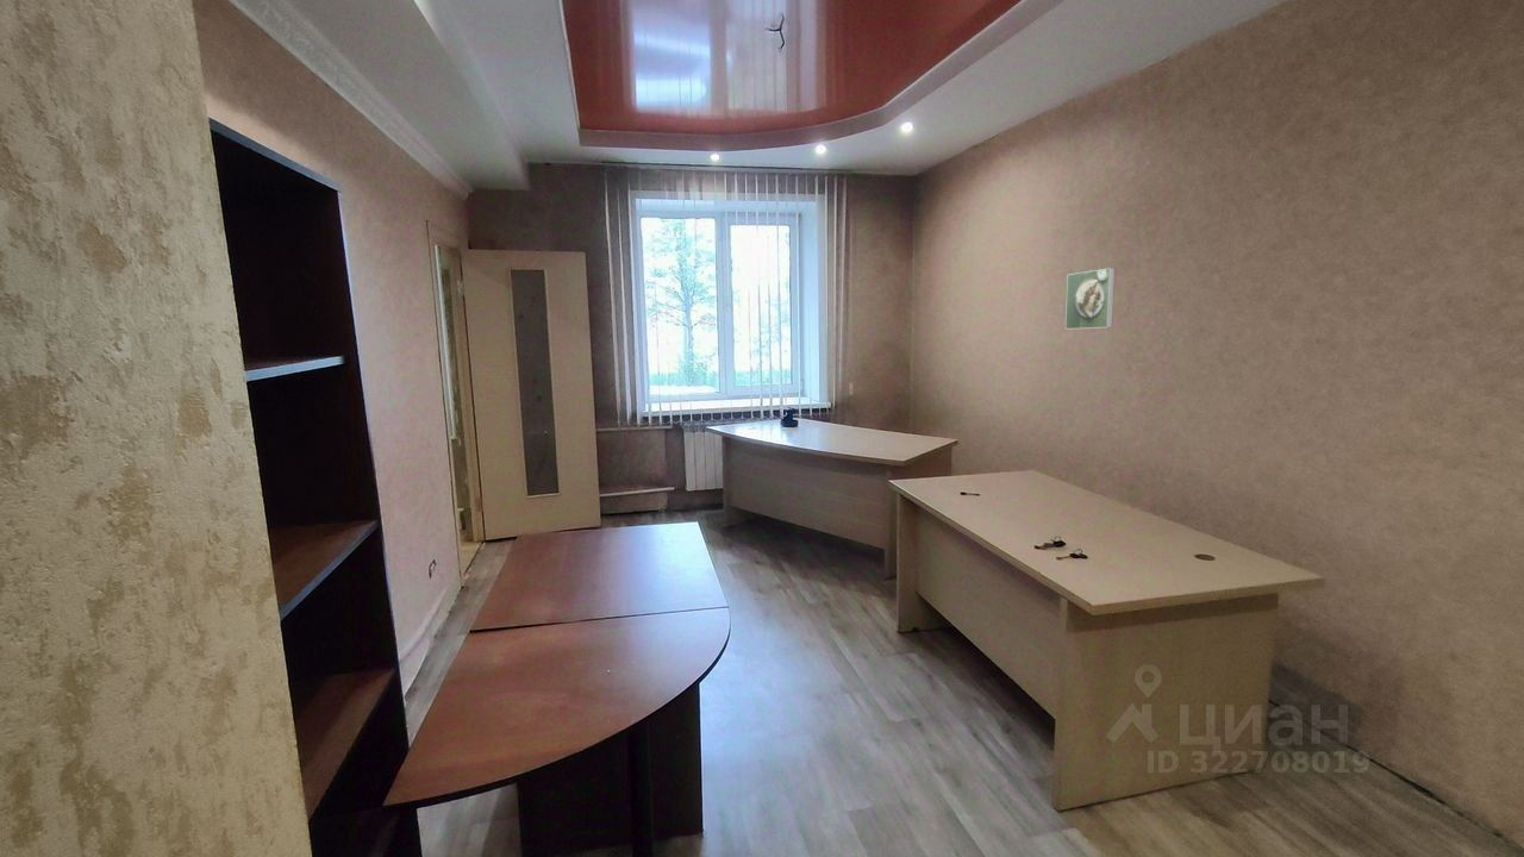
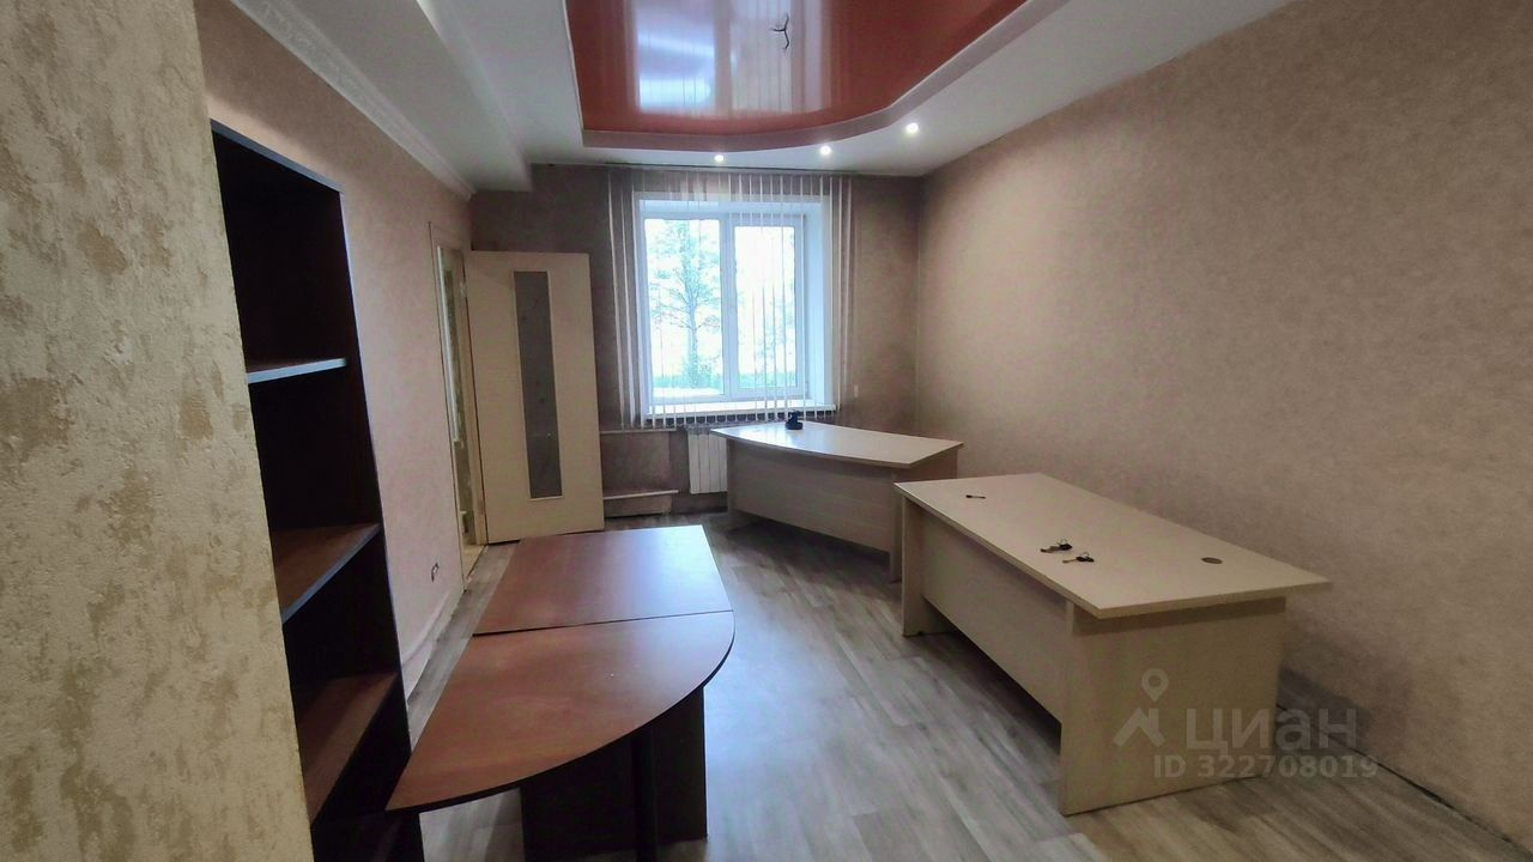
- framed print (1088, 300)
